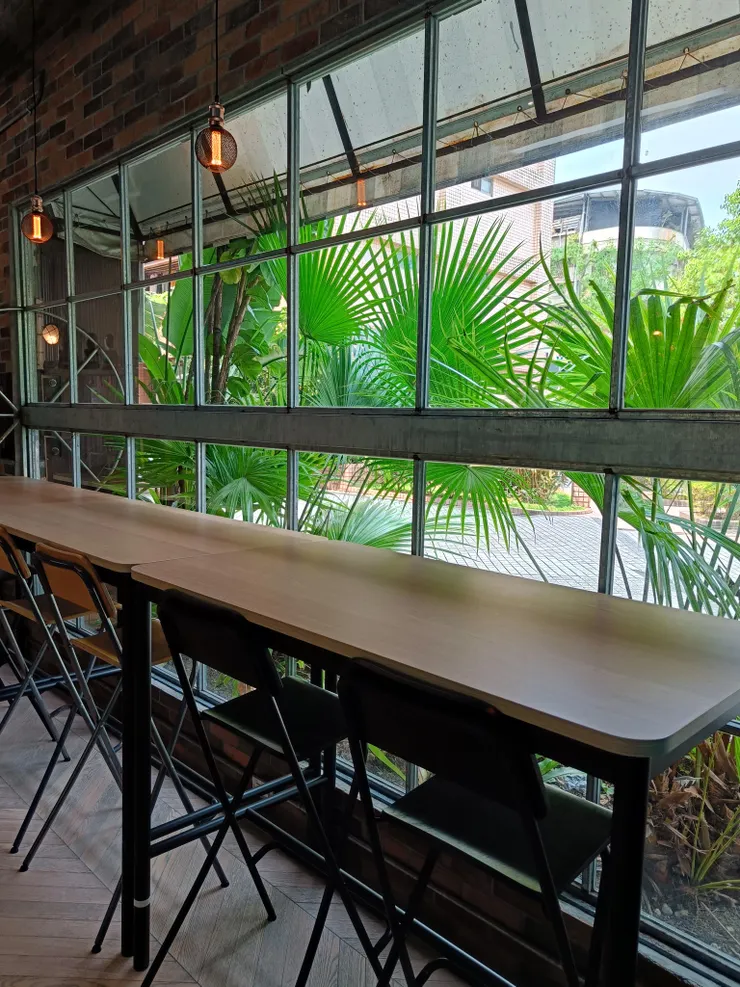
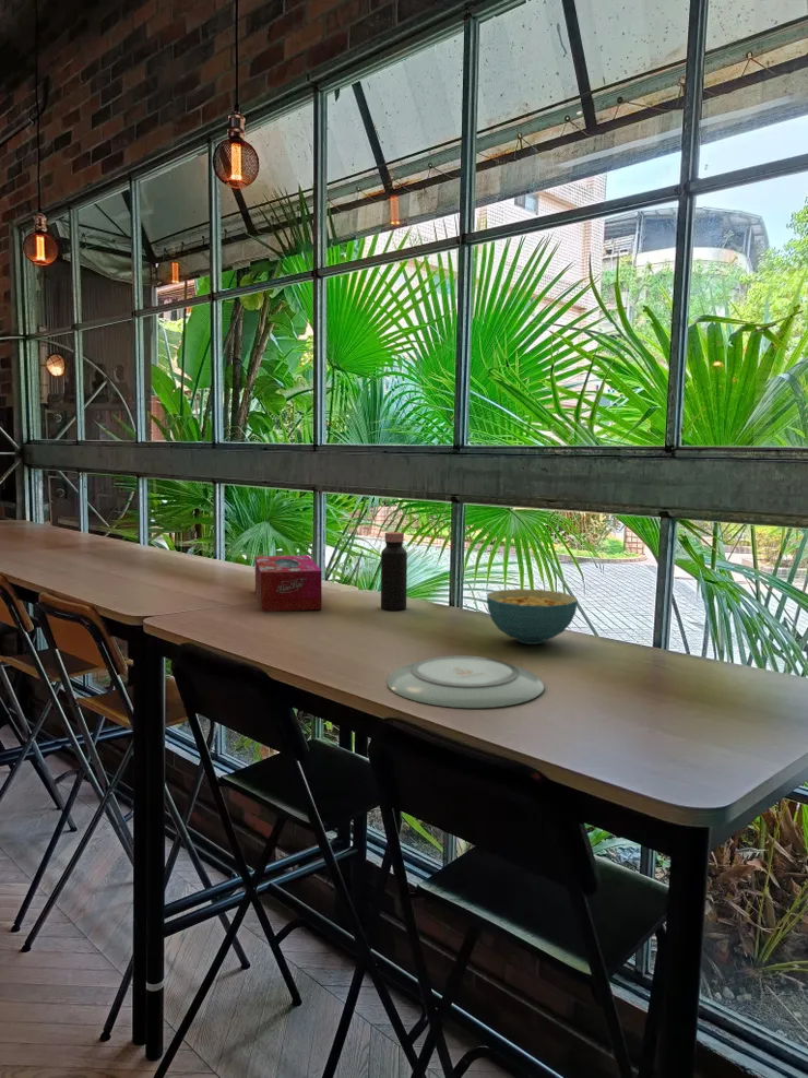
+ plate (464, 676)
+ tissue box (286, 581)
+ cereal bowl (531, 618)
+ bottle (393, 570)
